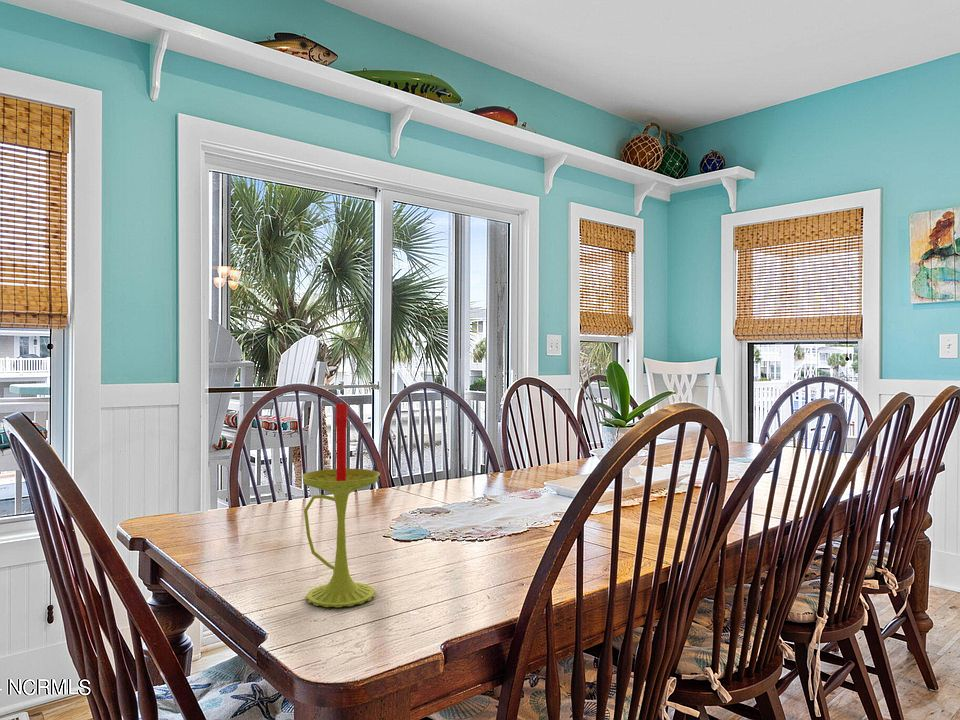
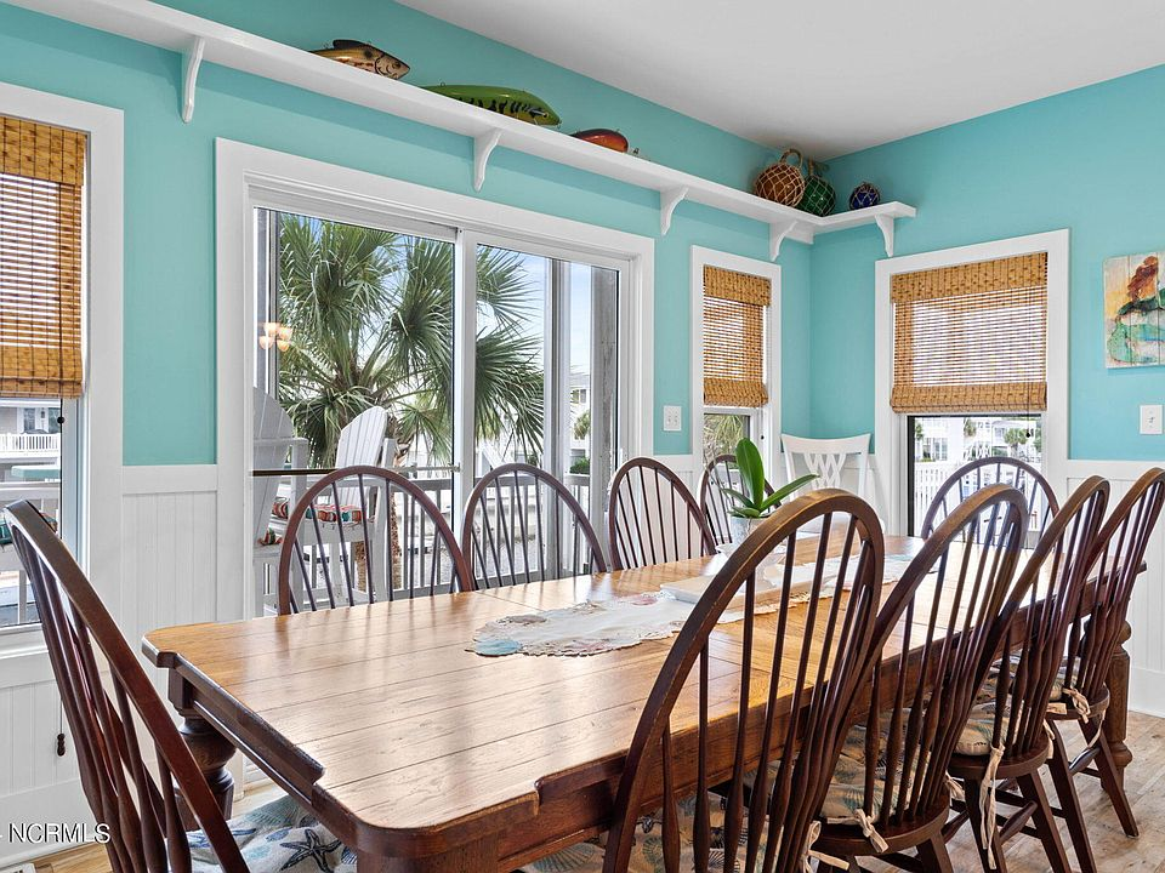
- candle (339, 496)
